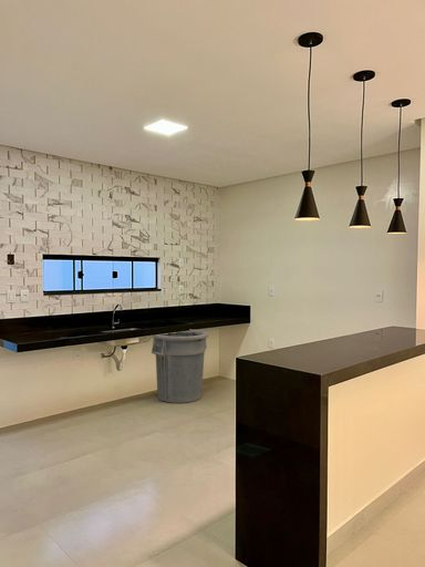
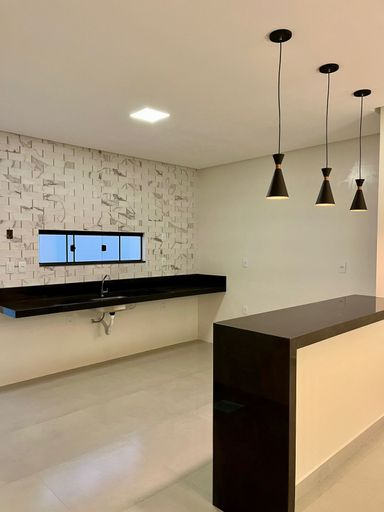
- trash can (179, 364)
